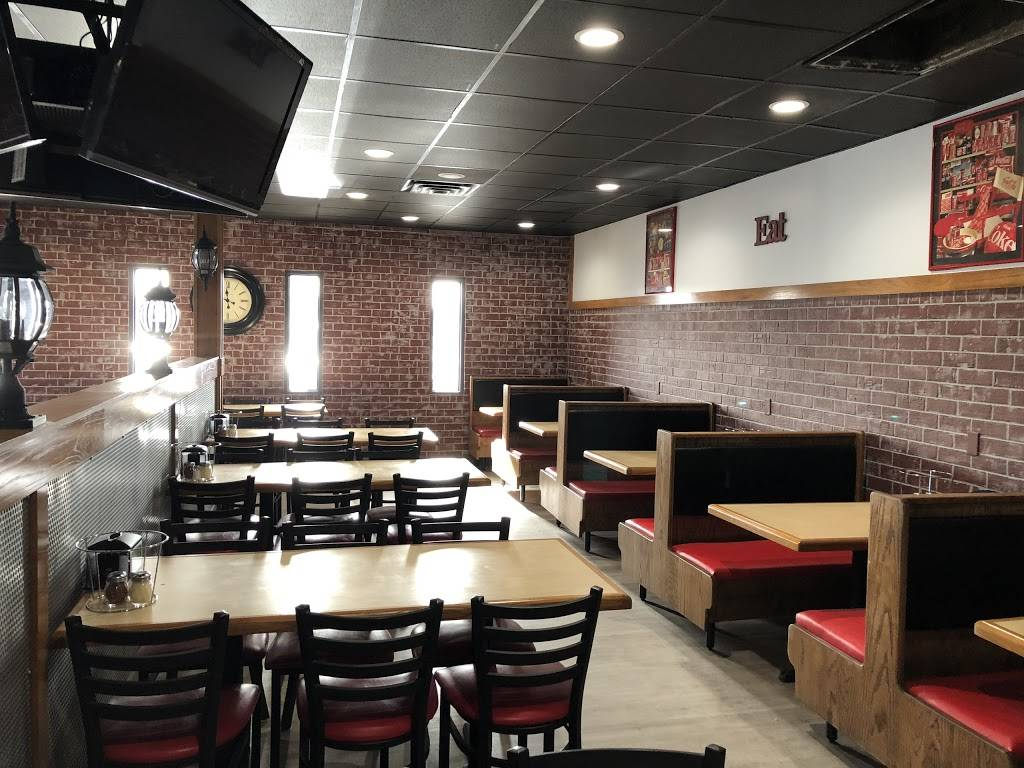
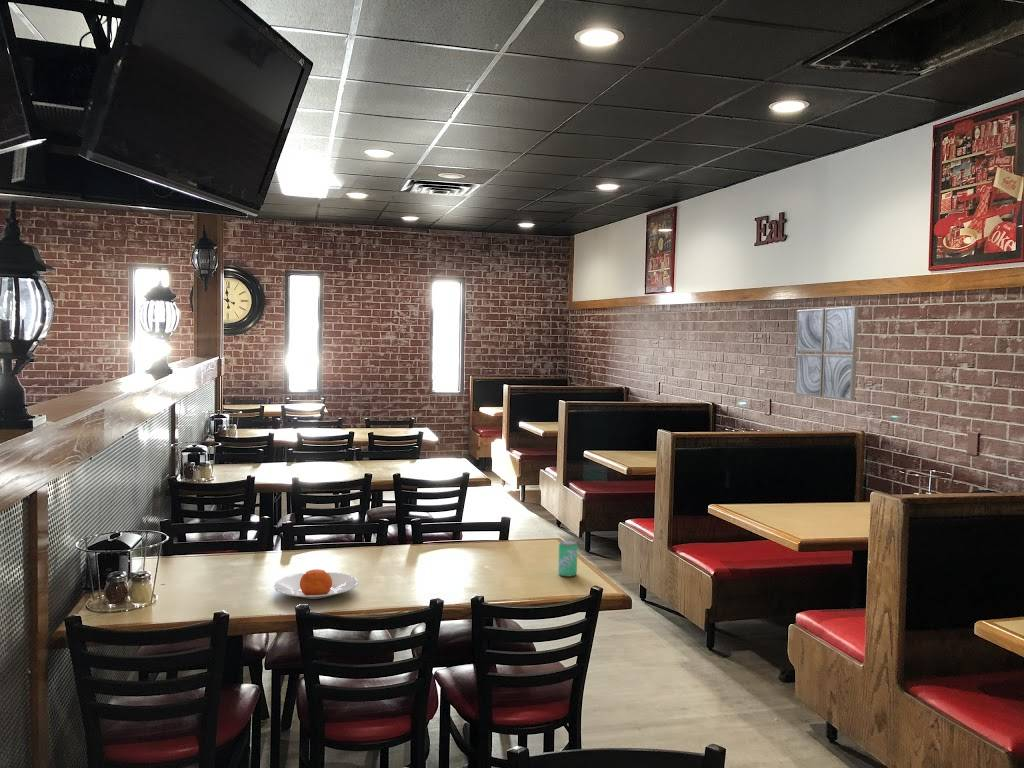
+ beverage can (567, 558)
+ plate (316, 580)
+ wall art (824, 354)
